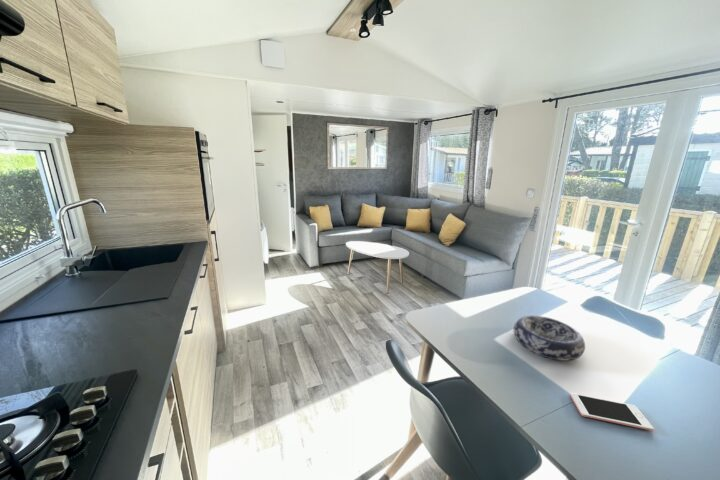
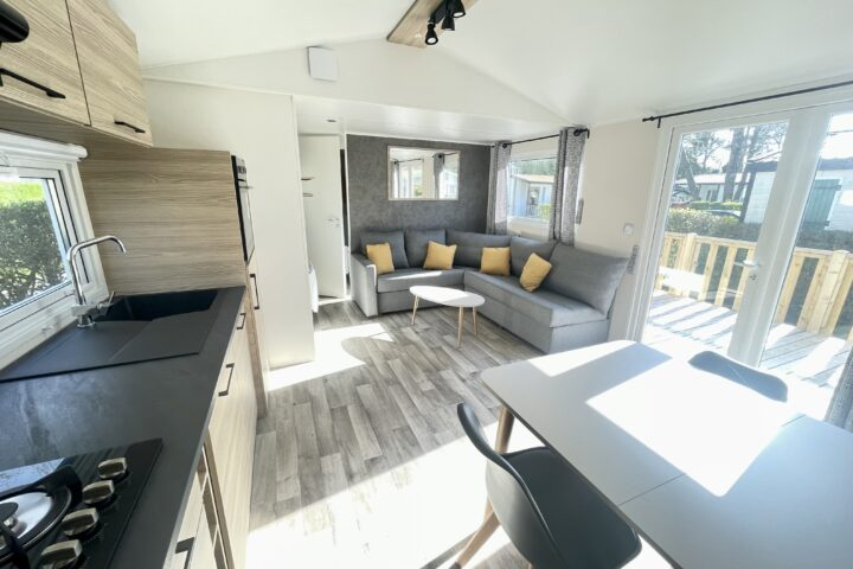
- cell phone (609, 410)
- decorative bowl (547, 336)
